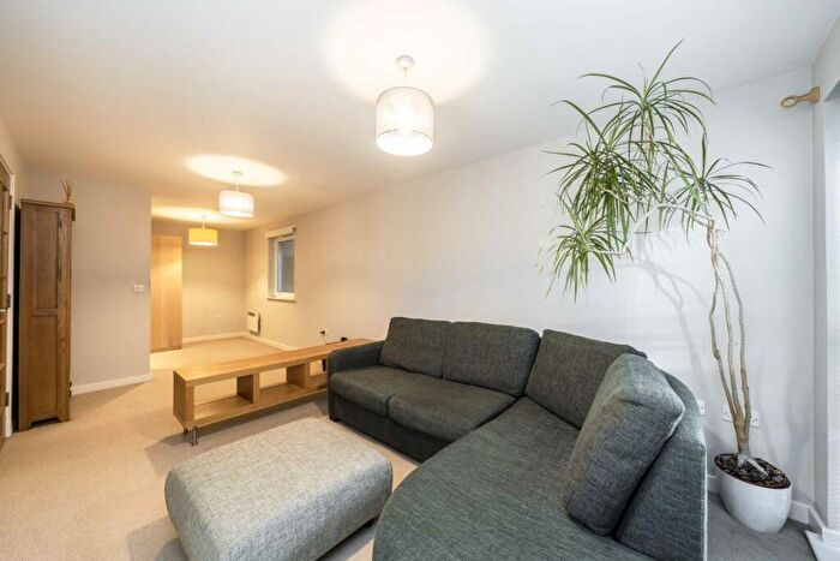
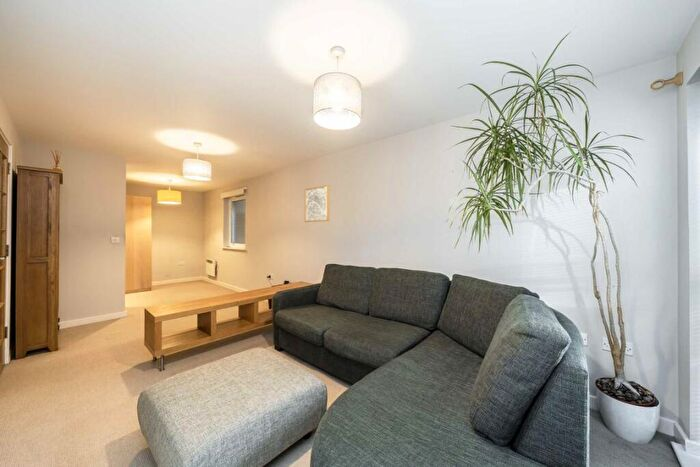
+ wall art (316, 204)
